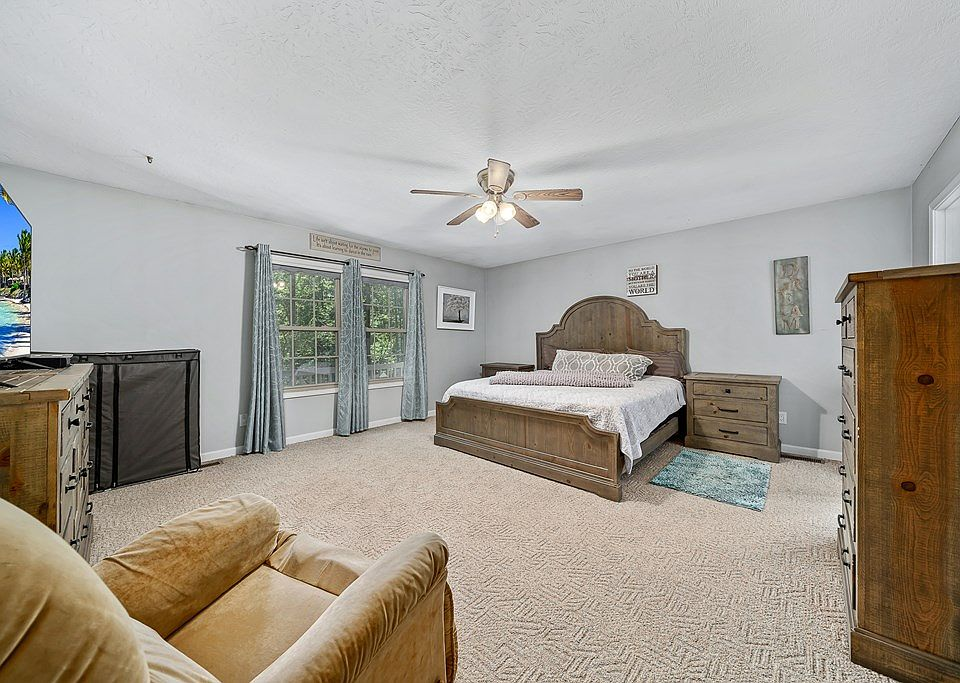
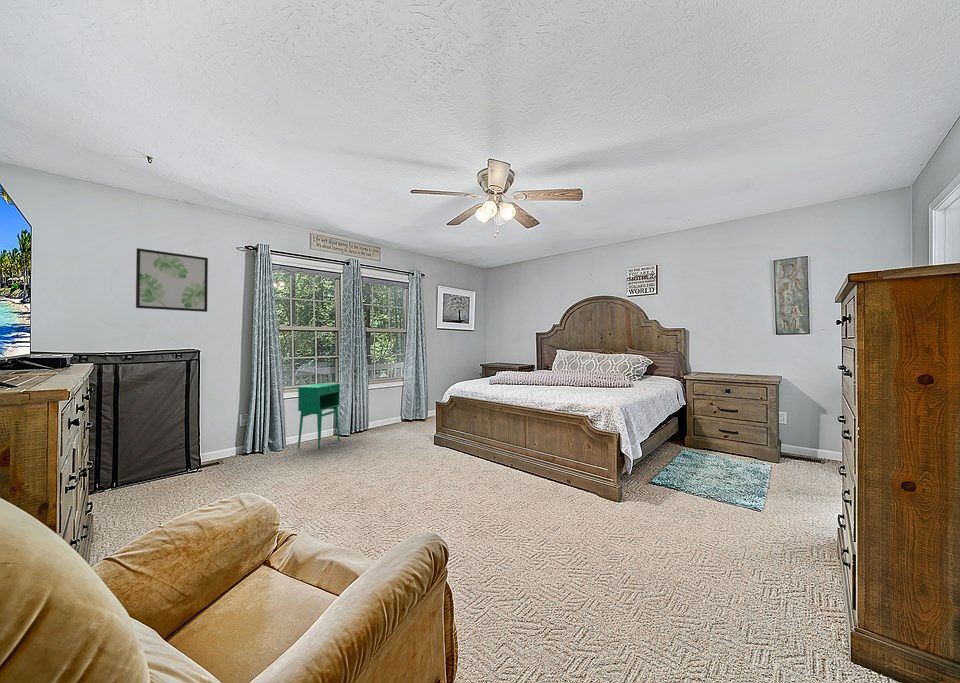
+ storage cabinet (319, 414)
+ wall art (173, 281)
